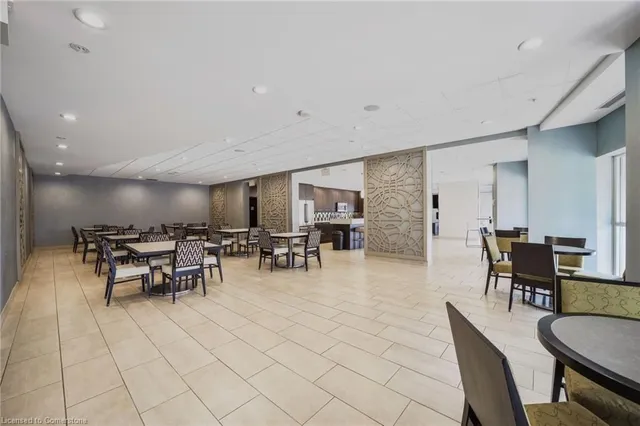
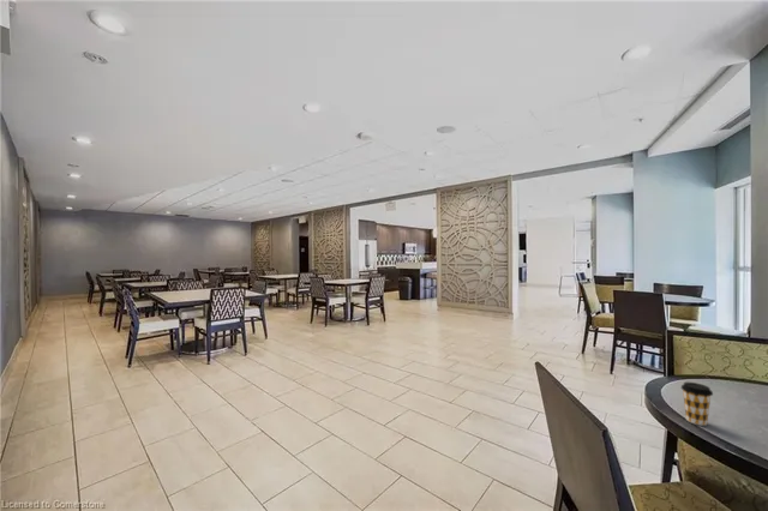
+ coffee cup (696, 403)
